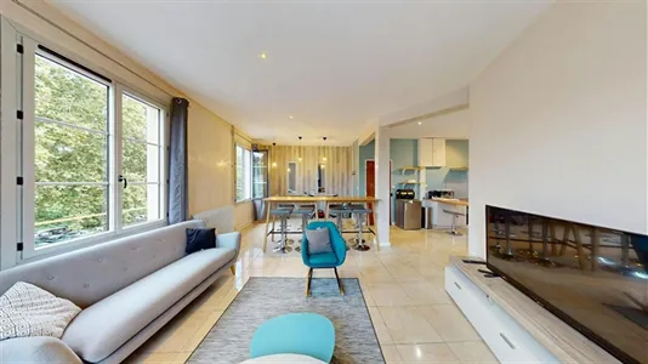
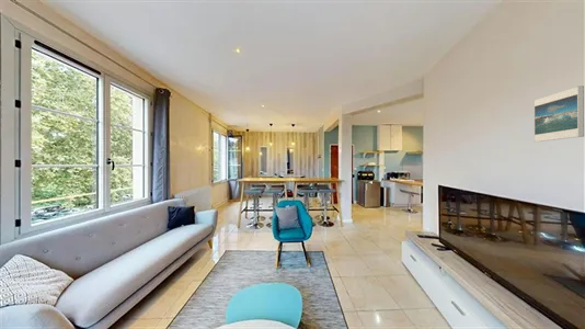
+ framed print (557, 116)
